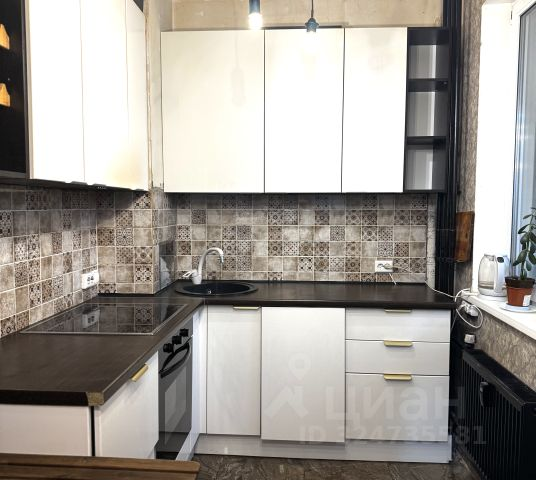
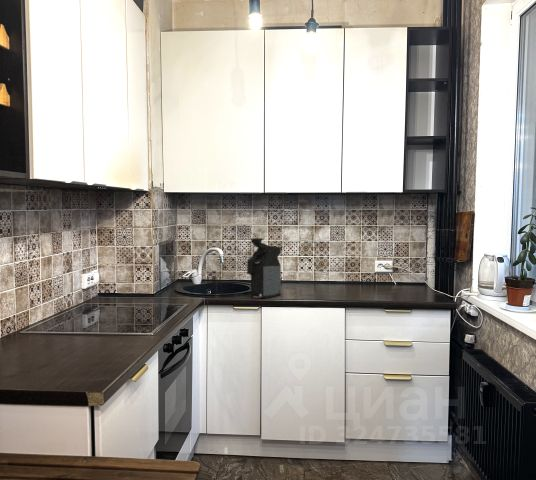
+ coffee maker (264, 267)
